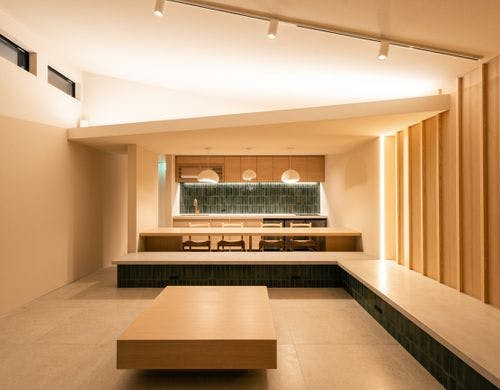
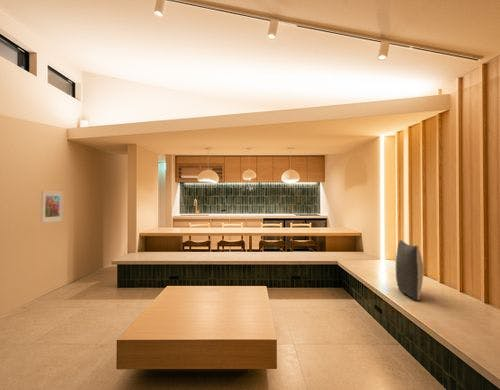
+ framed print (52, 206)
+ pillow (408, 268)
